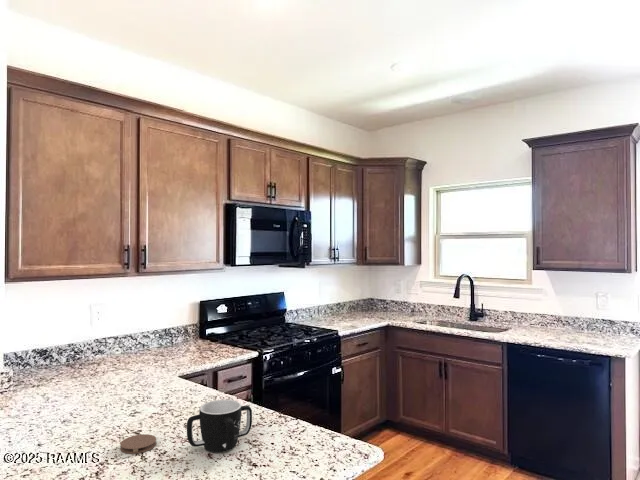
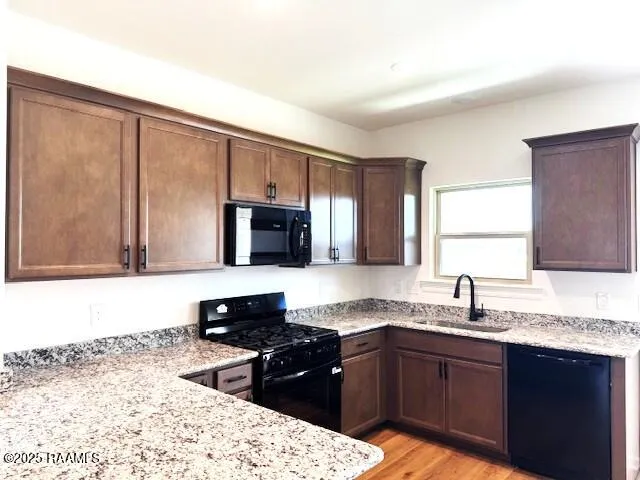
- coaster (138, 443)
- mug (220, 426)
